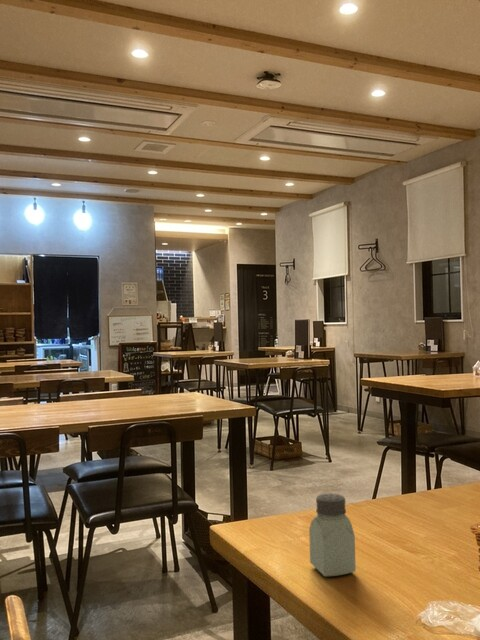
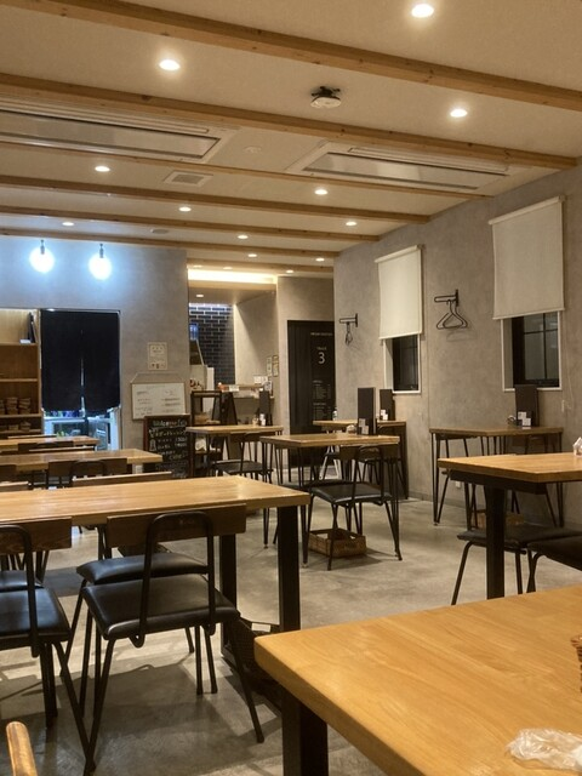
- saltshaker (331, 532)
